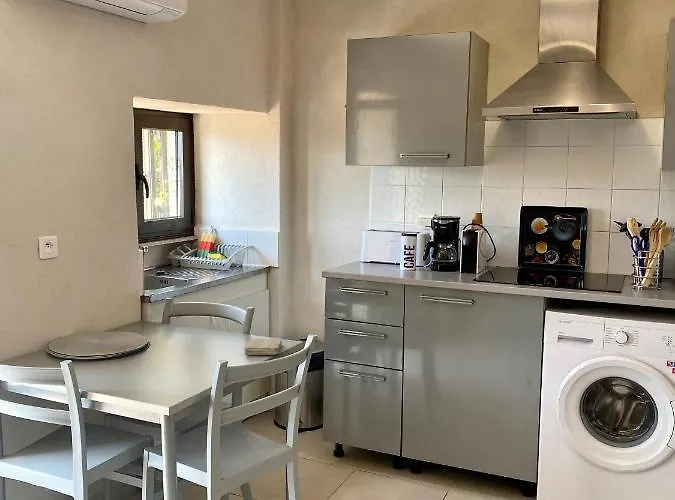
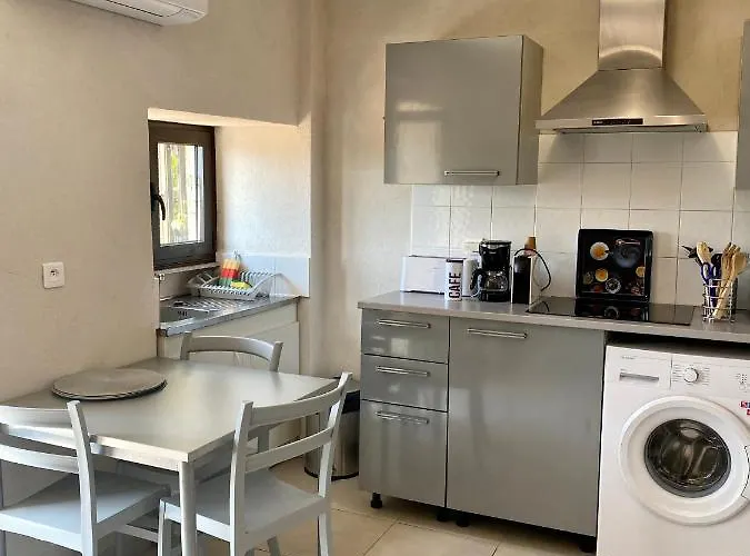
- washcloth (263, 345)
